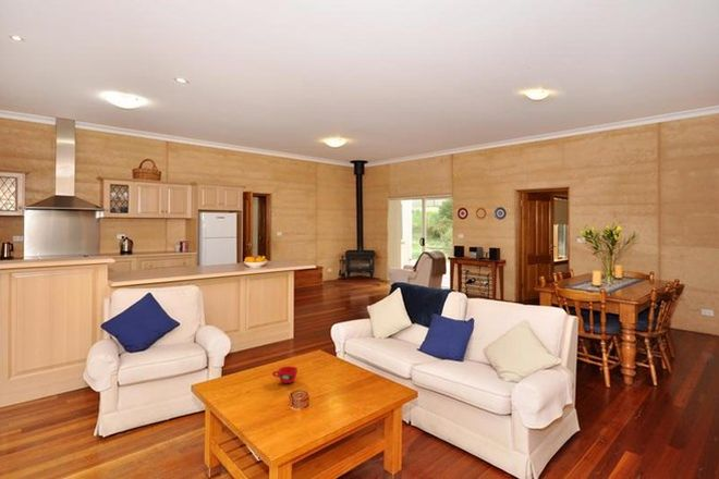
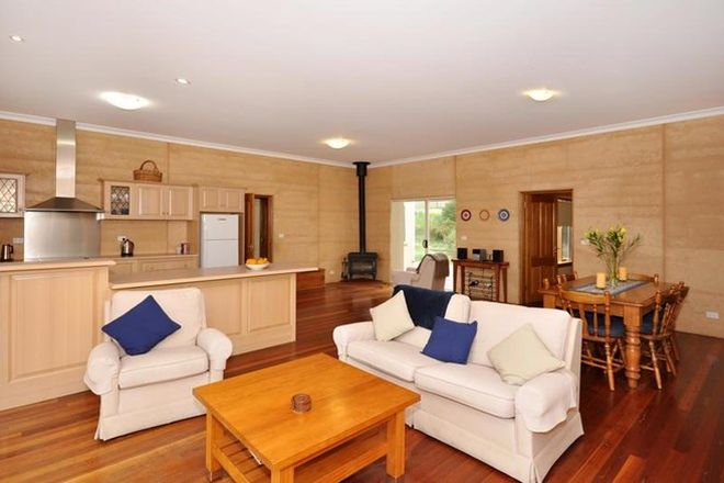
- cup (284, 374)
